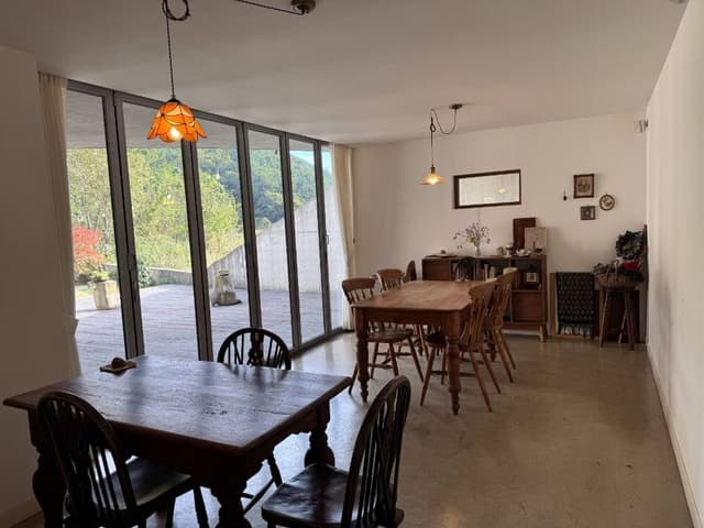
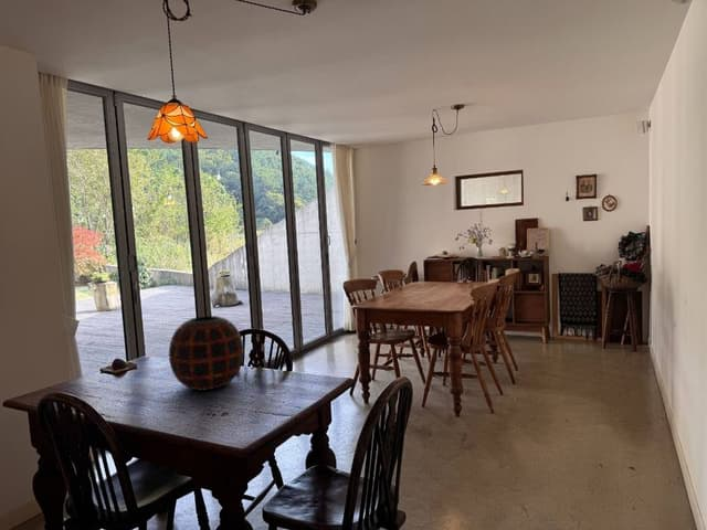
+ decorative vase (207, 351)
